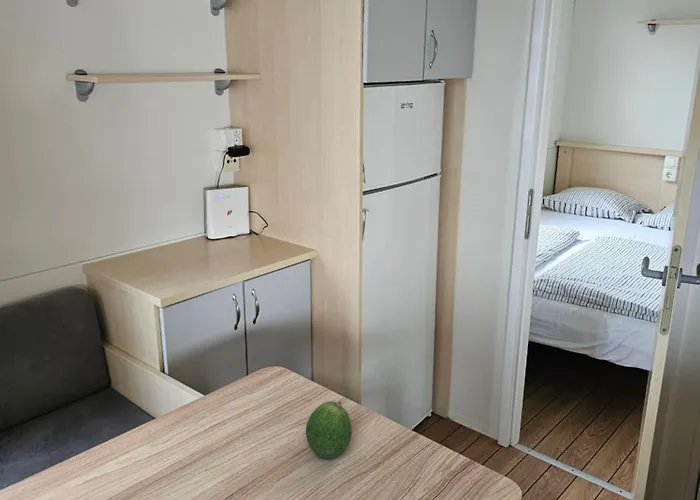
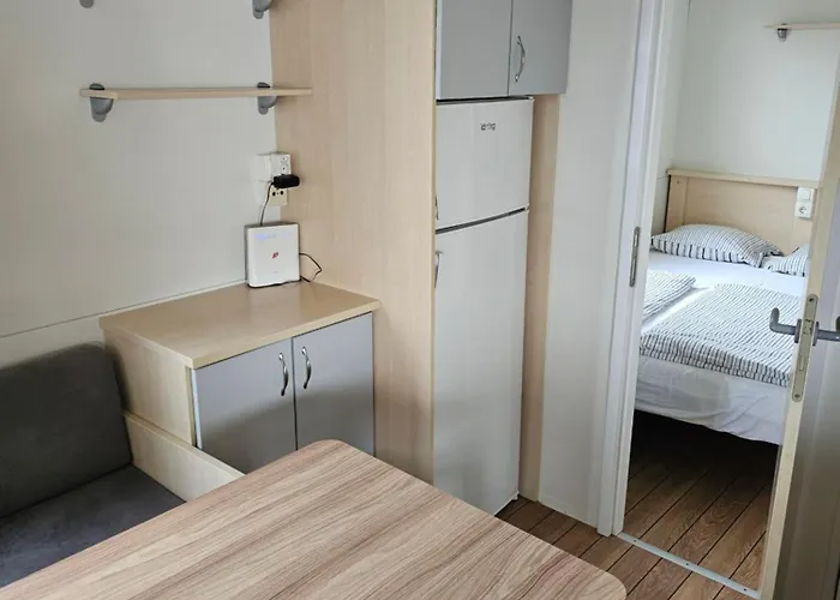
- fruit (328, 428)
